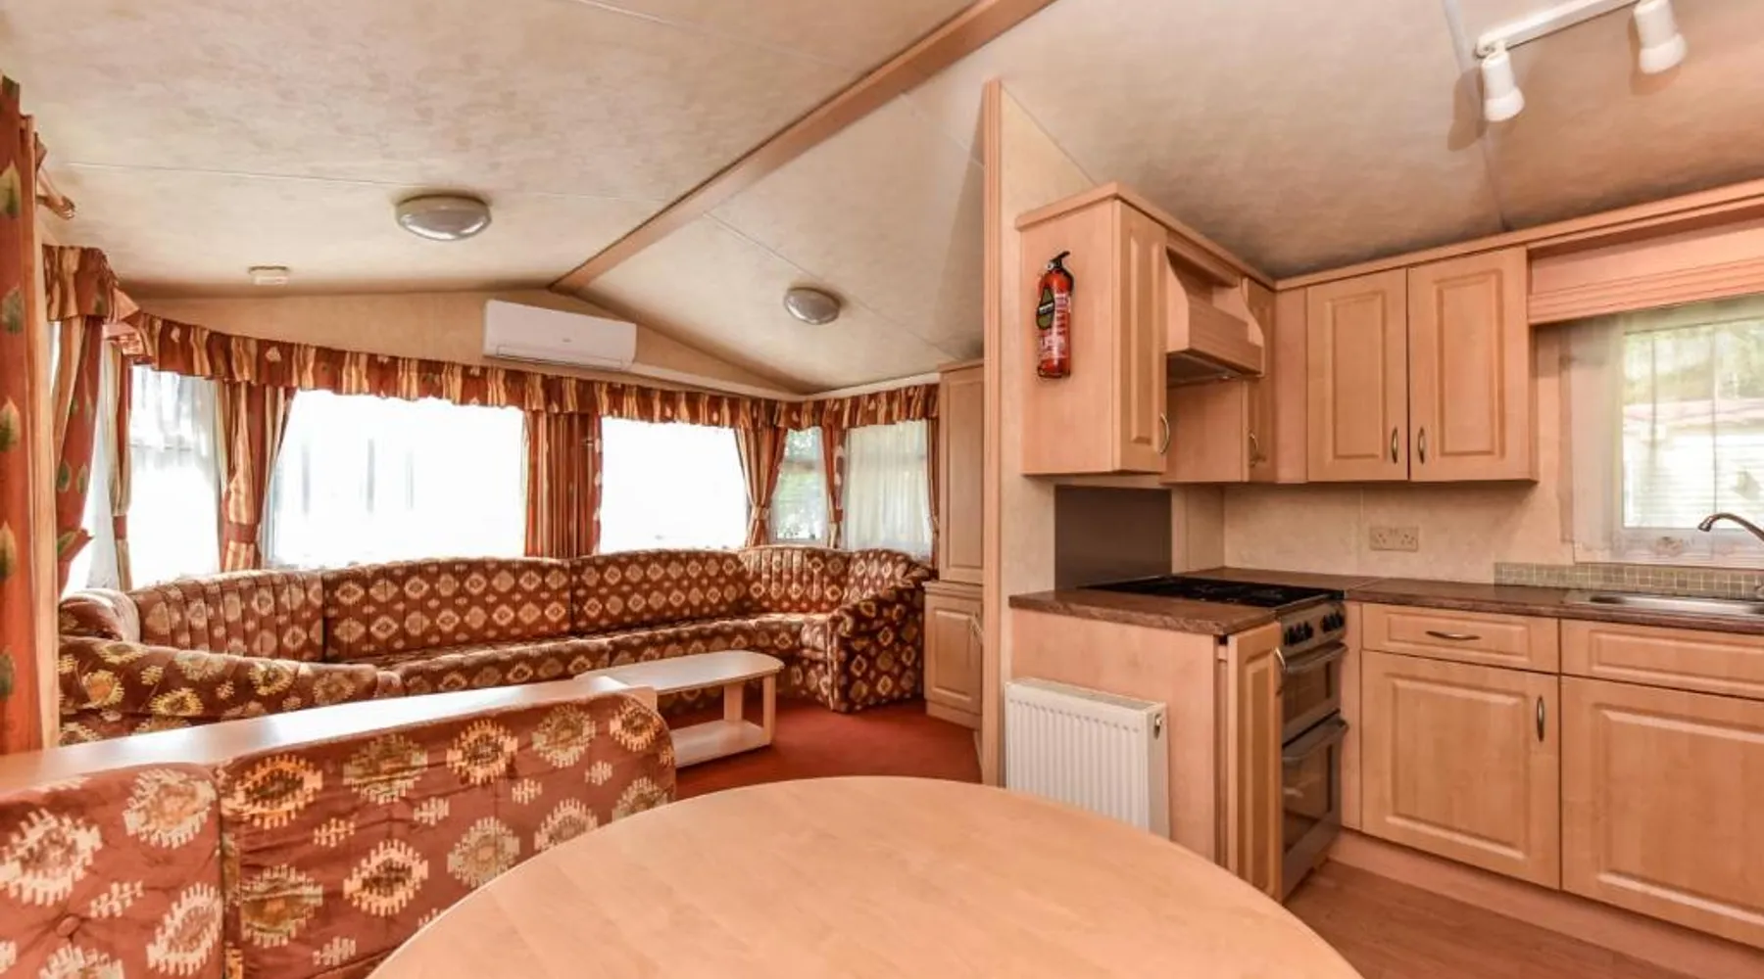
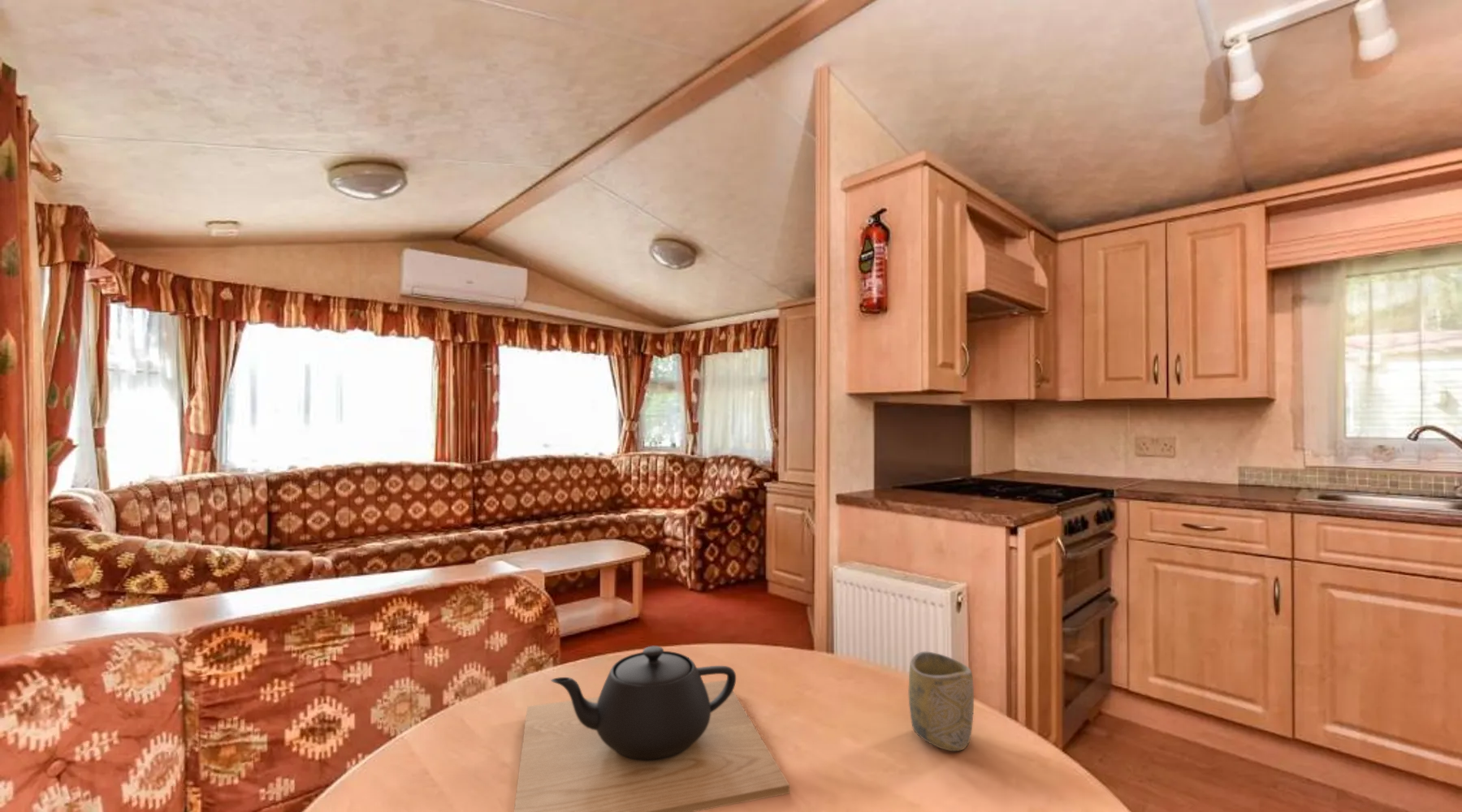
+ teapot (642, 699)
+ cup (941, 699)
